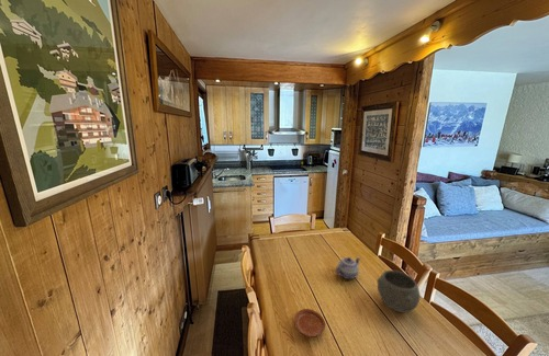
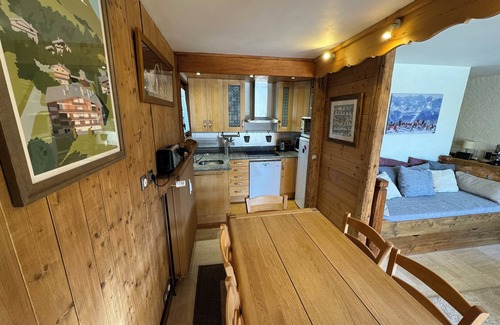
- teapot (348, 266)
- bowl (397, 291)
- plate (309, 324)
